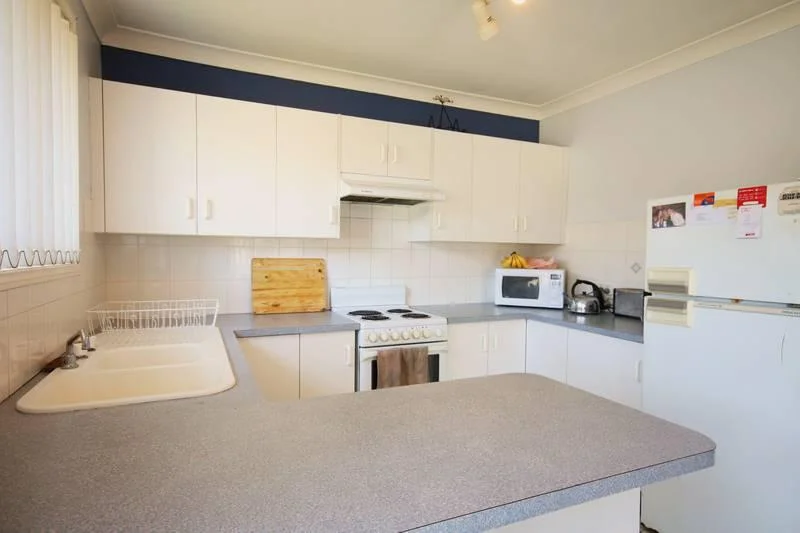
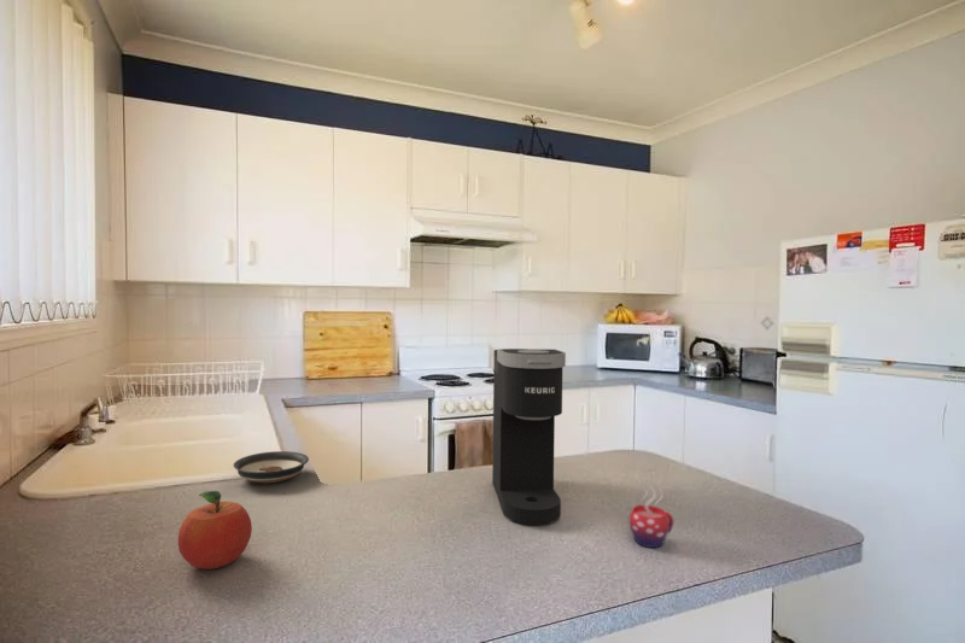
+ fruit (216, 527)
+ saucer (271, 469)
+ mug (654, 510)
+ coffee maker (525, 423)
